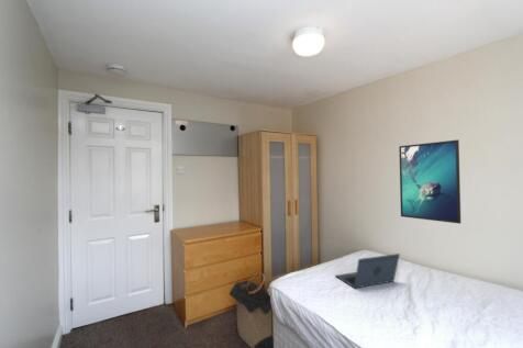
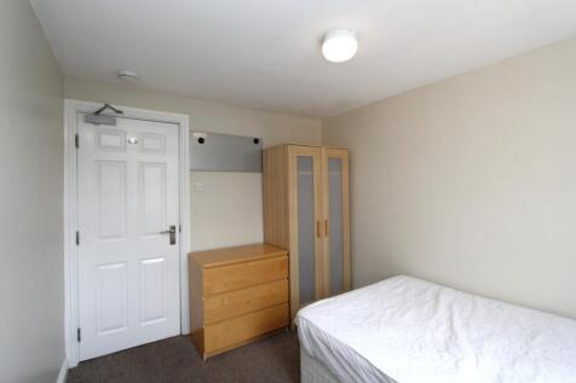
- laptop (366, 266)
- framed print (426, 181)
- laundry hamper (252, 305)
